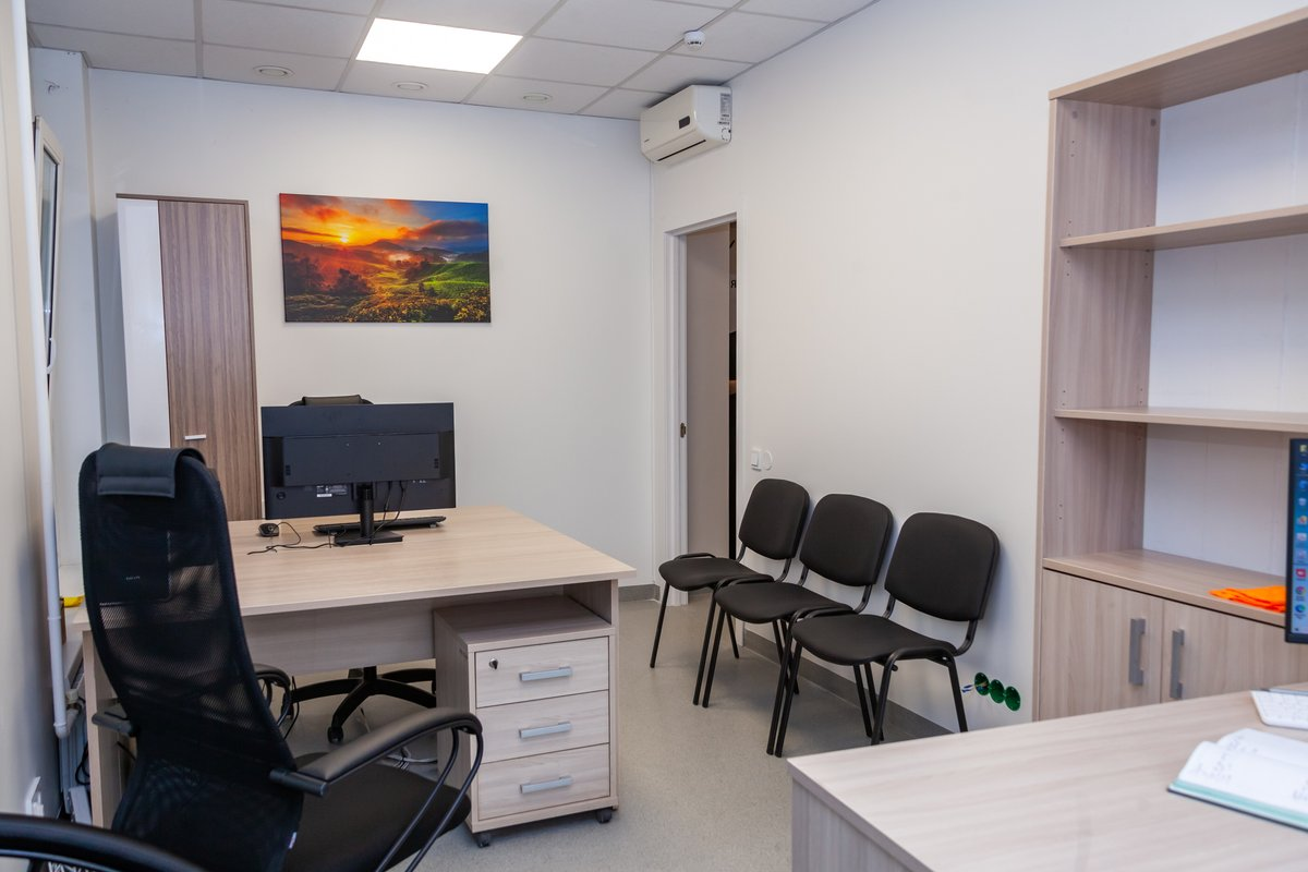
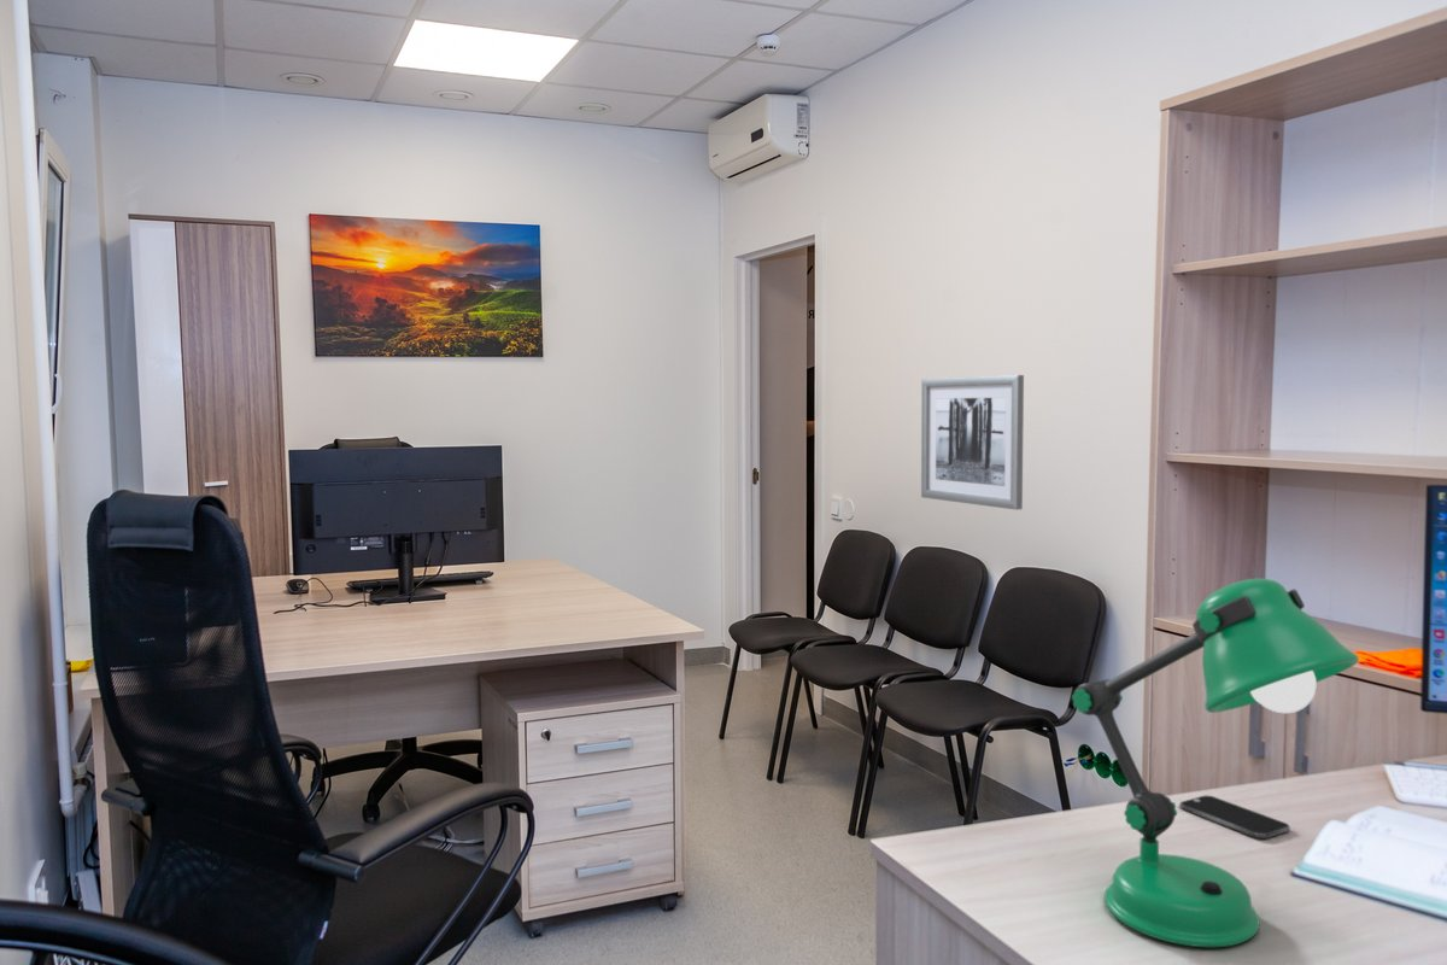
+ smartphone (1232, 815)
+ desk lamp (1207, 710)
+ wall art (968, 440)
